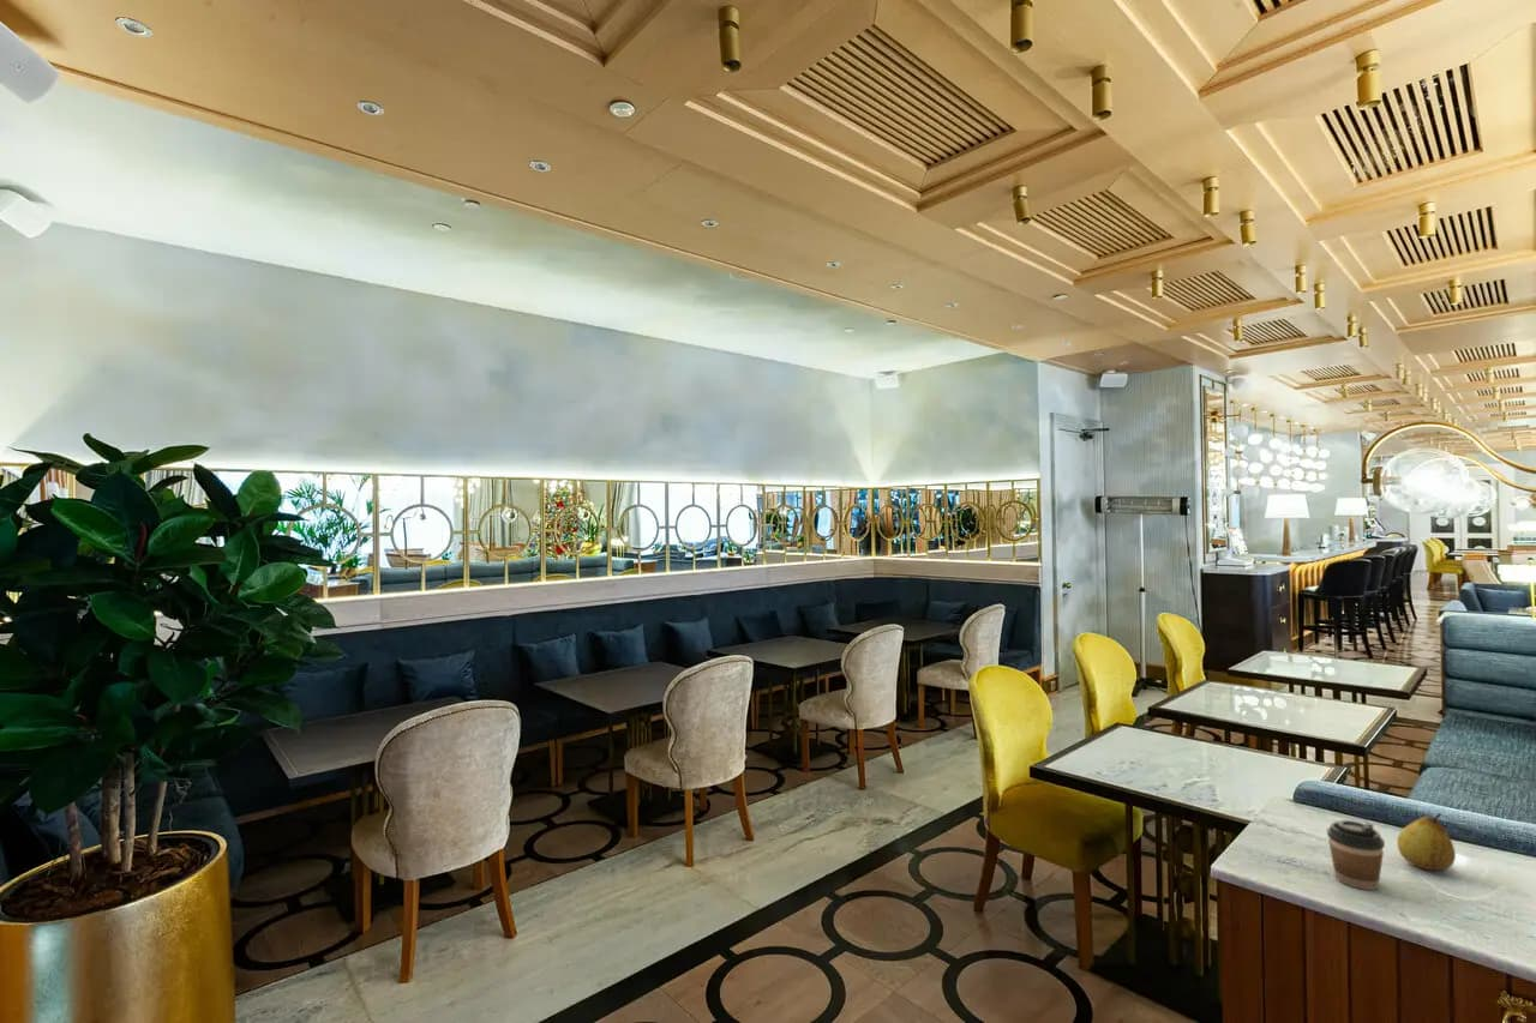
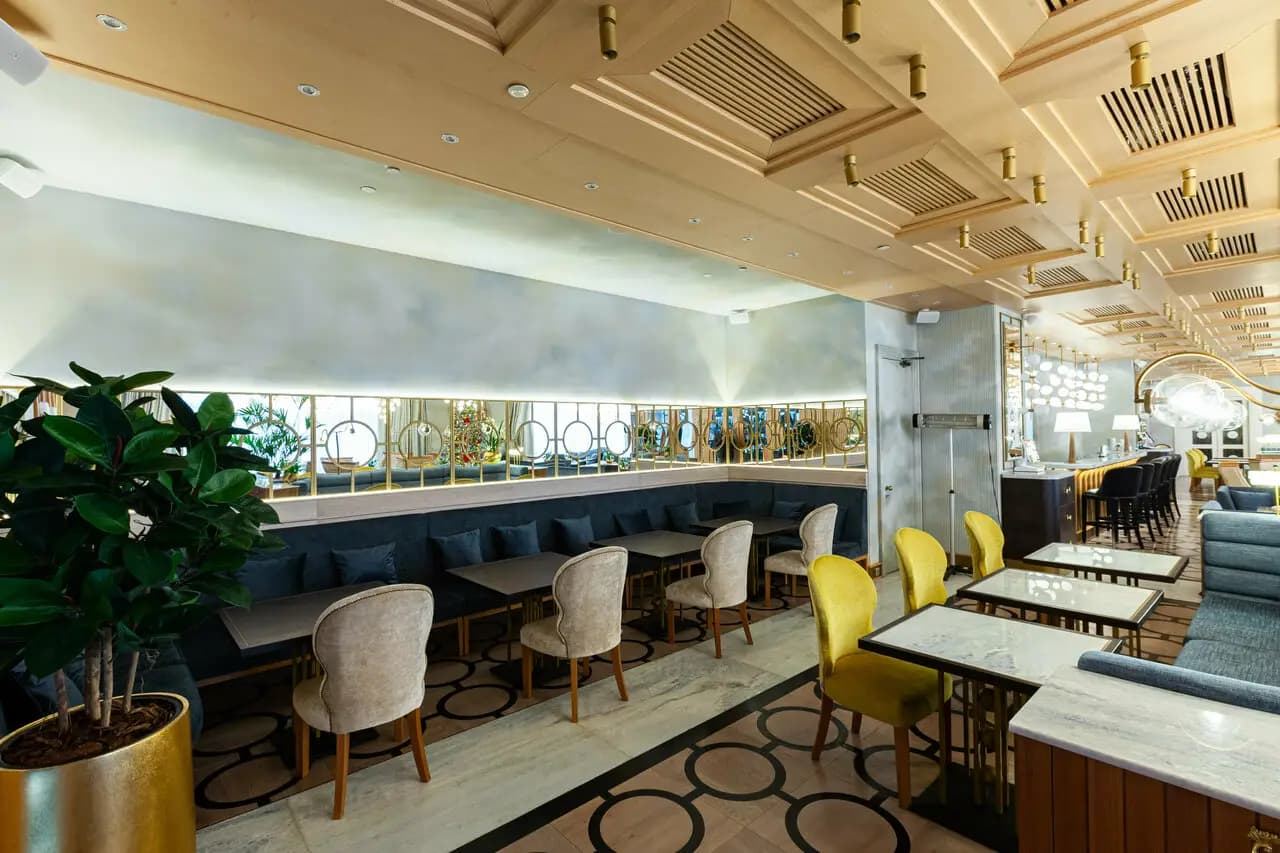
- fruit (1424, 837)
- coffee cup (1355, 850)
